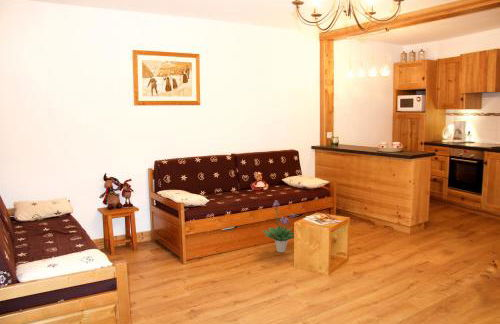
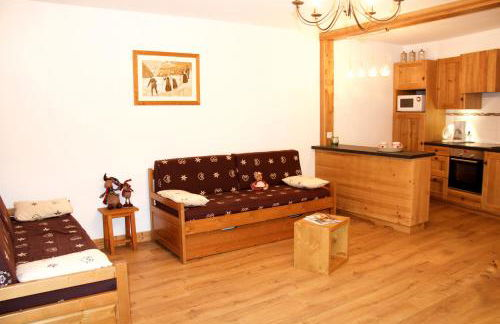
- potted plant (280, 227)
